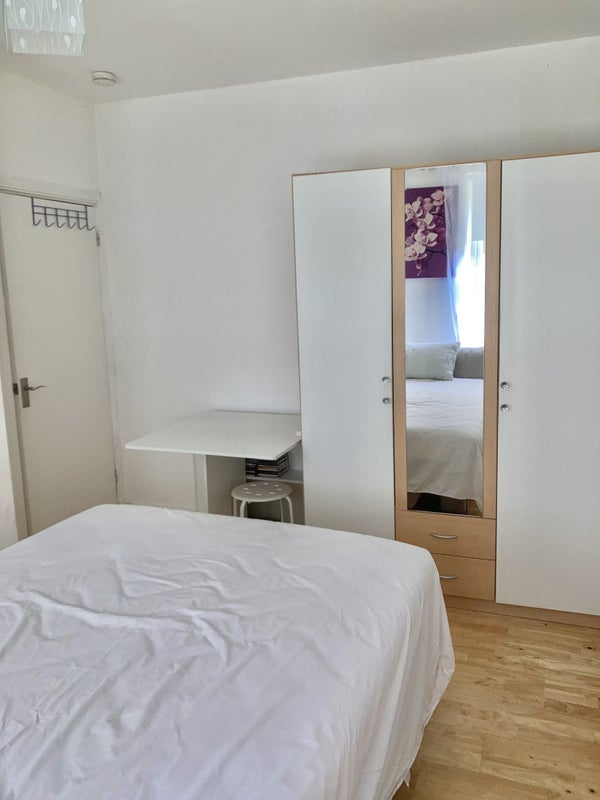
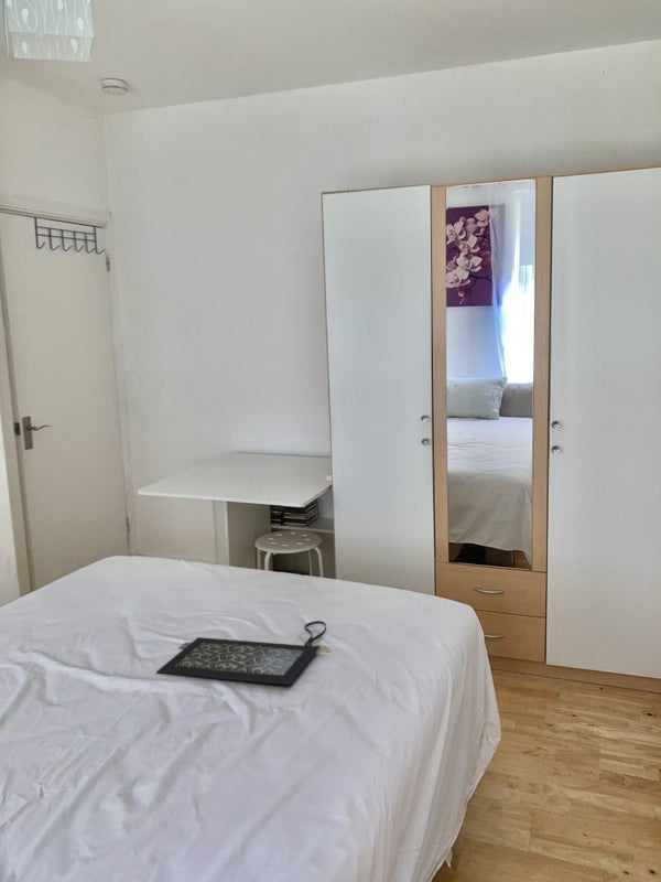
+ clutch bag (248, 657)
